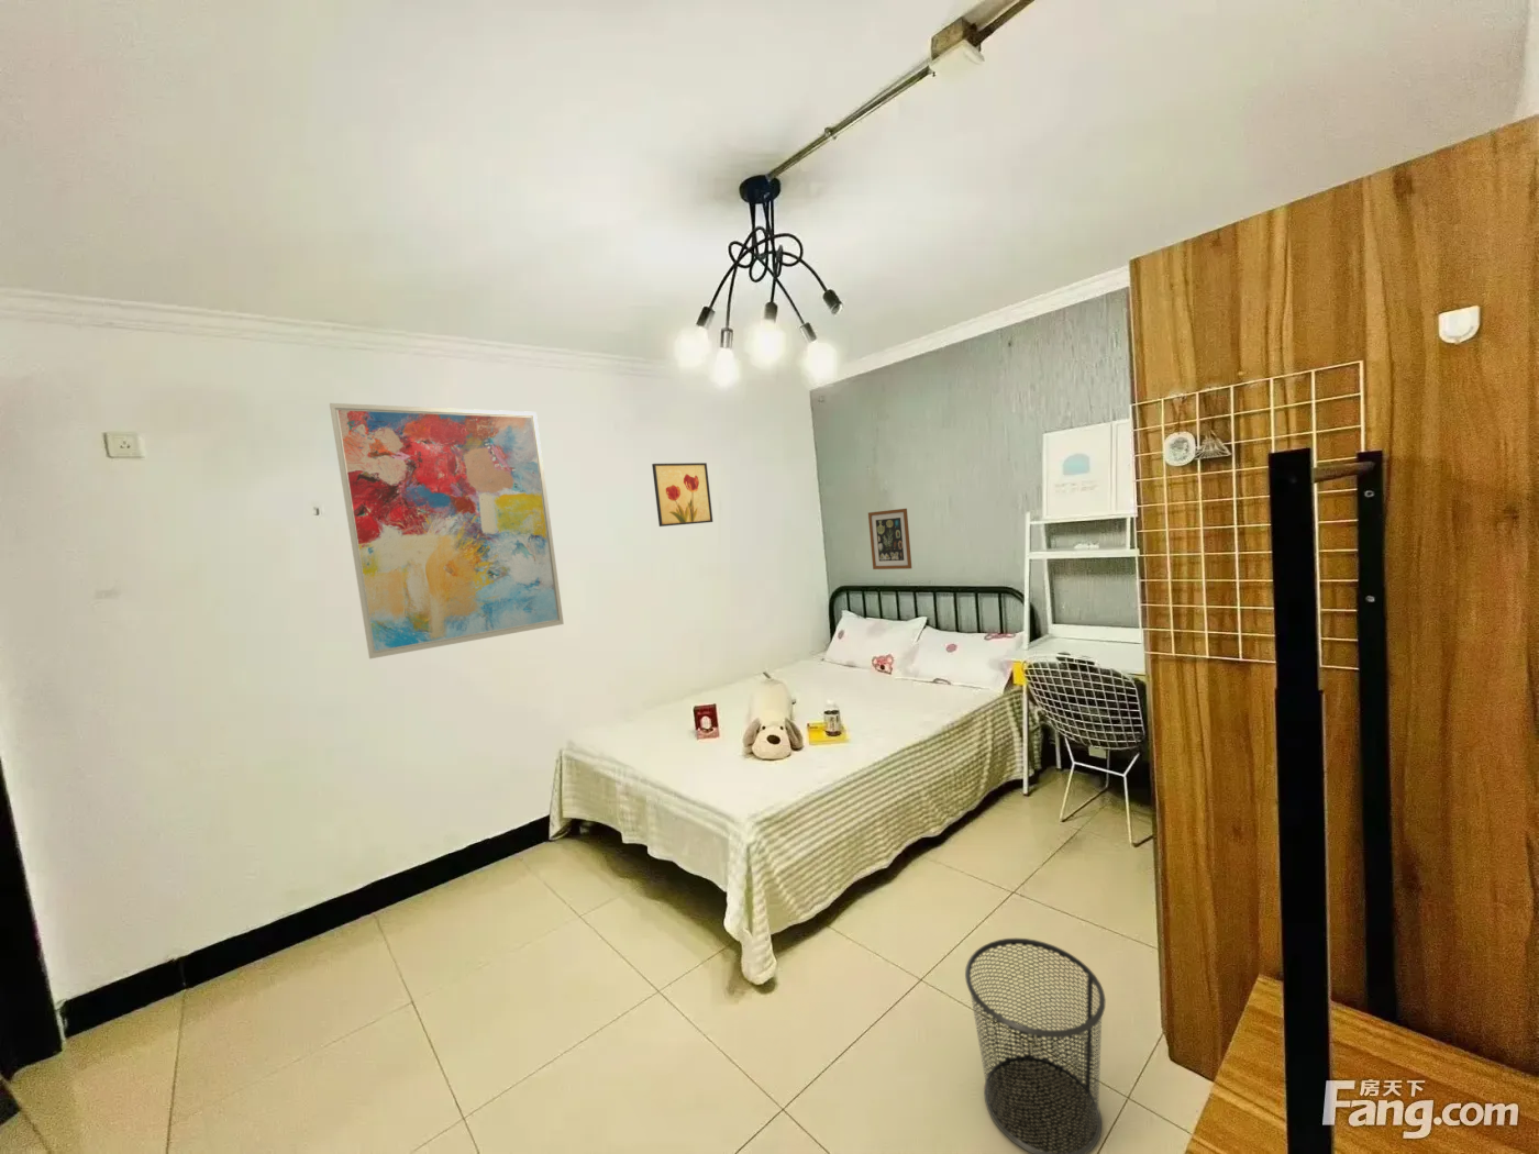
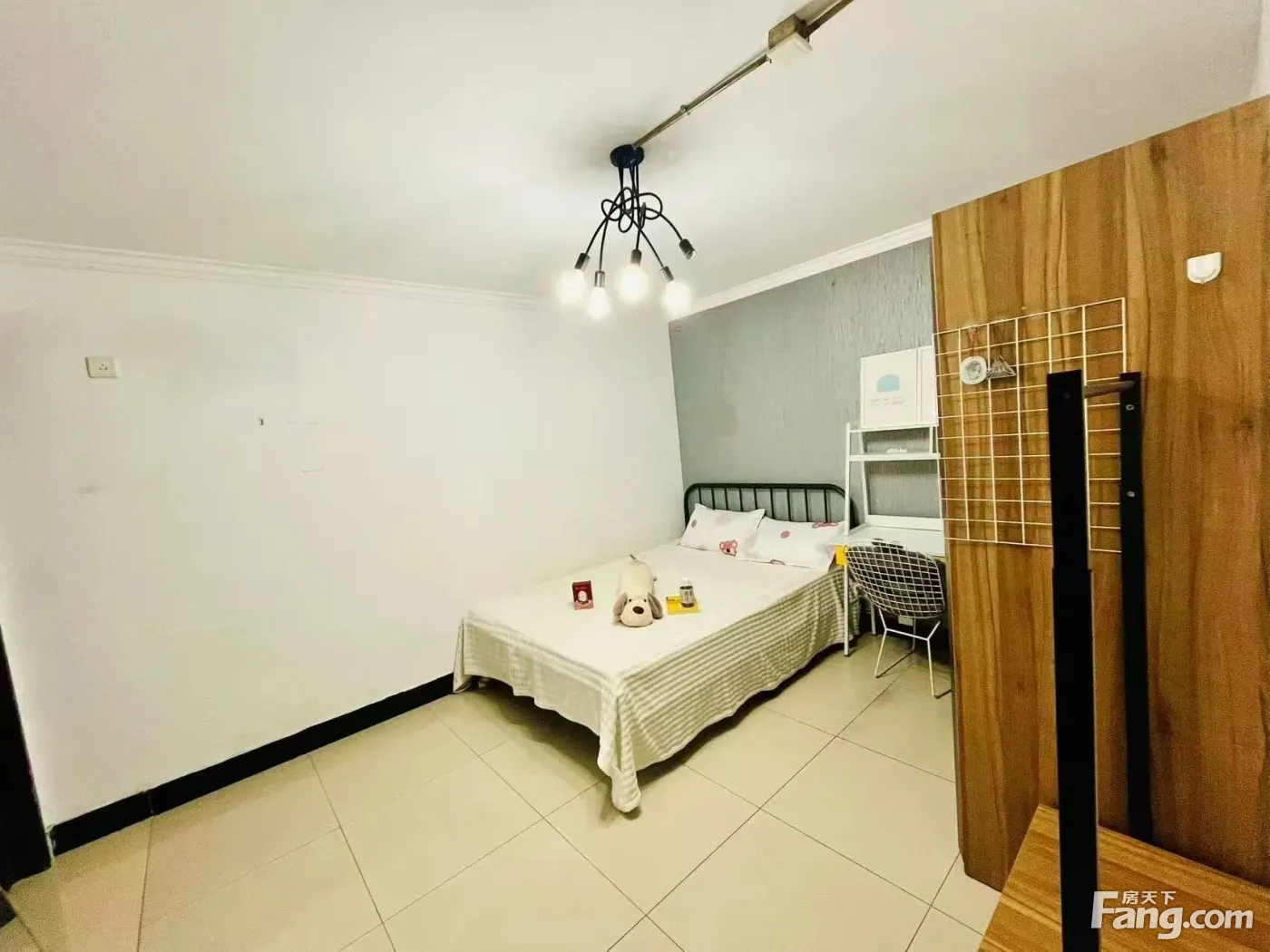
- wall art (889, 539)
- wall art (458, 525)
- waste bin (1036, 1042)
- wall art (682, 493)
